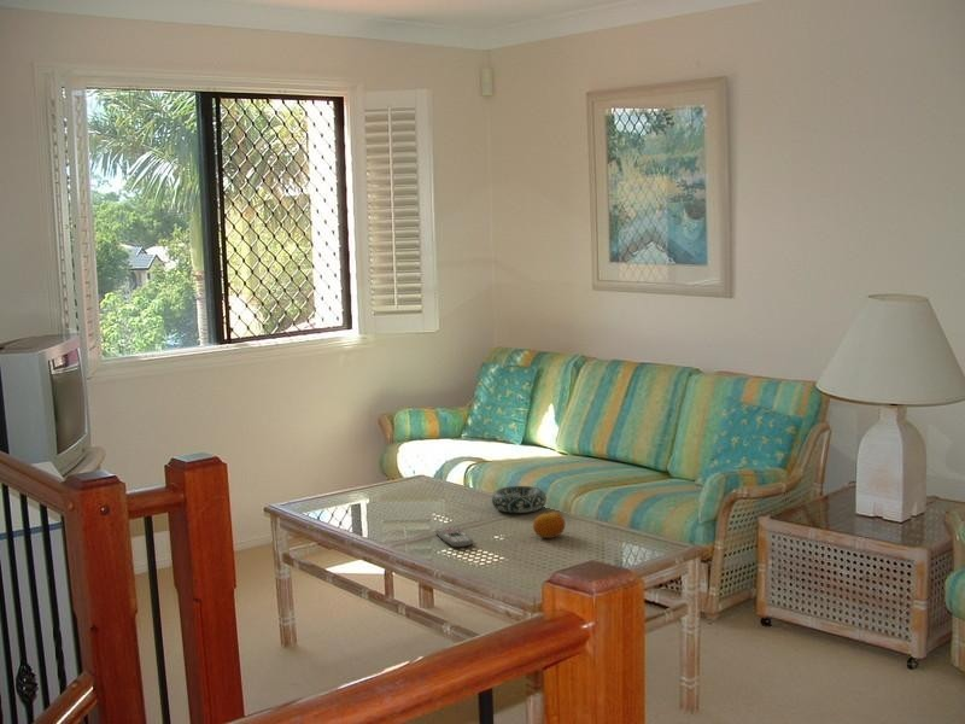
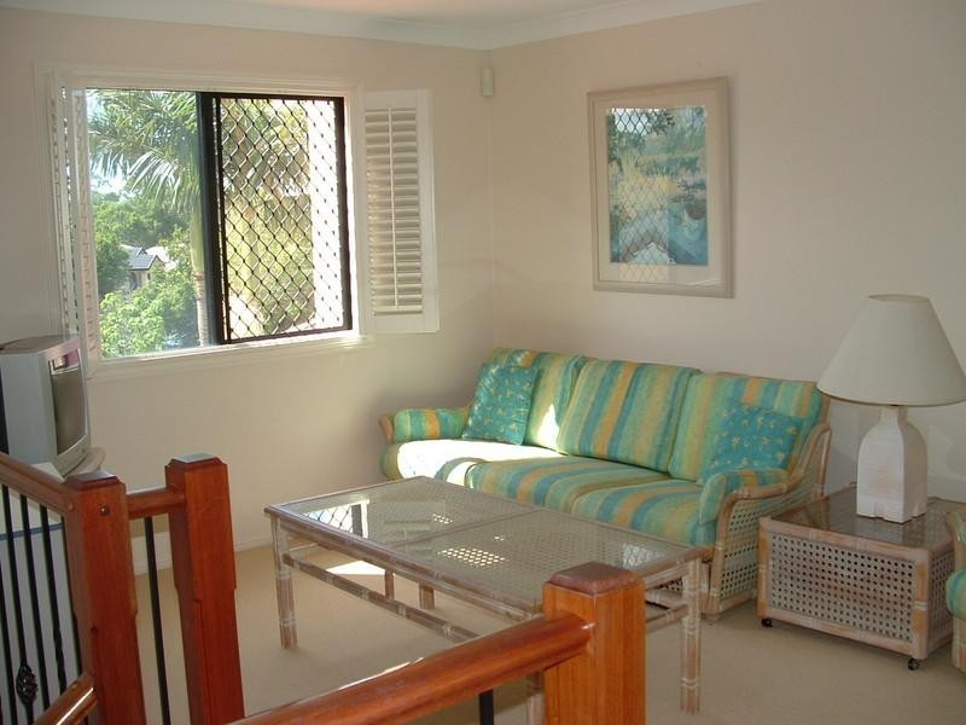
- decorative bowl (519, 500)
- remote control (455, 537)
- fruit (549, 524)
